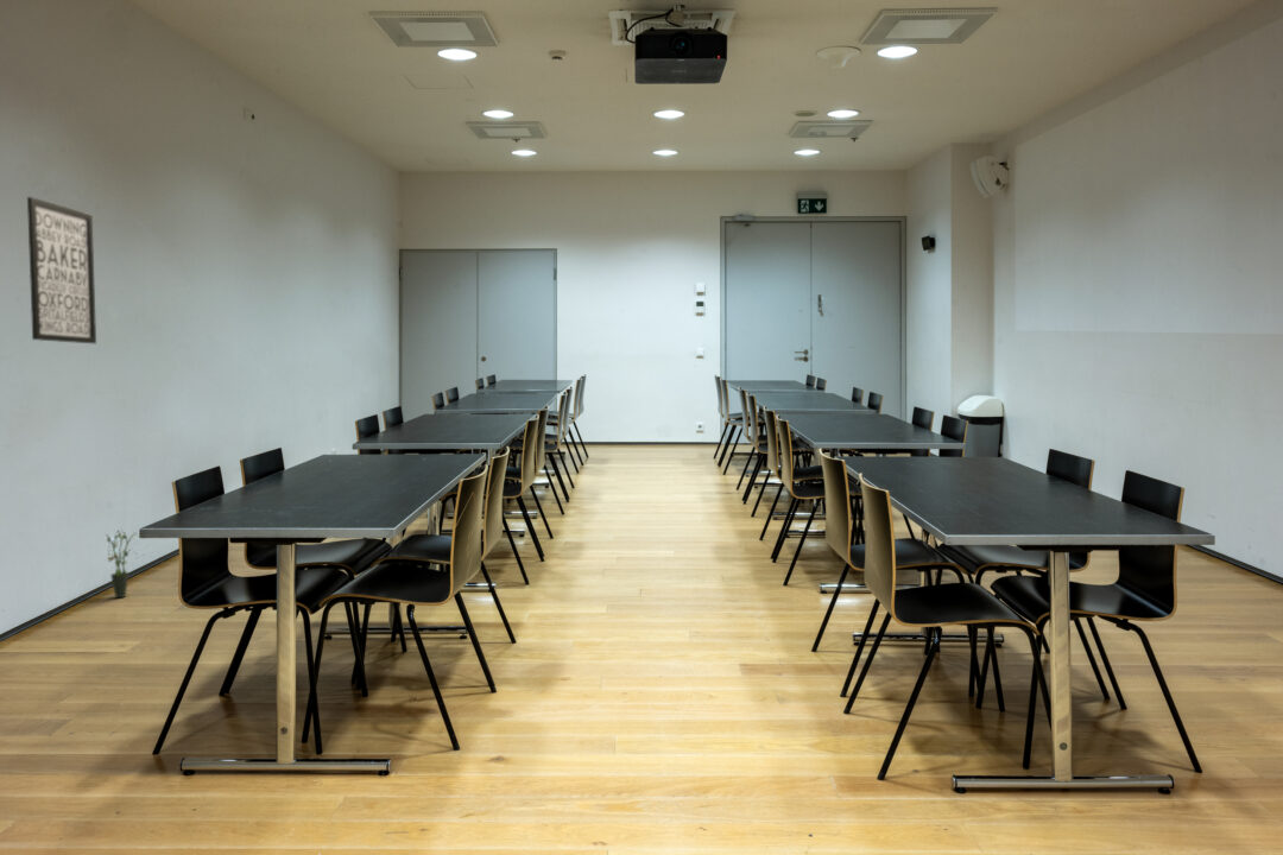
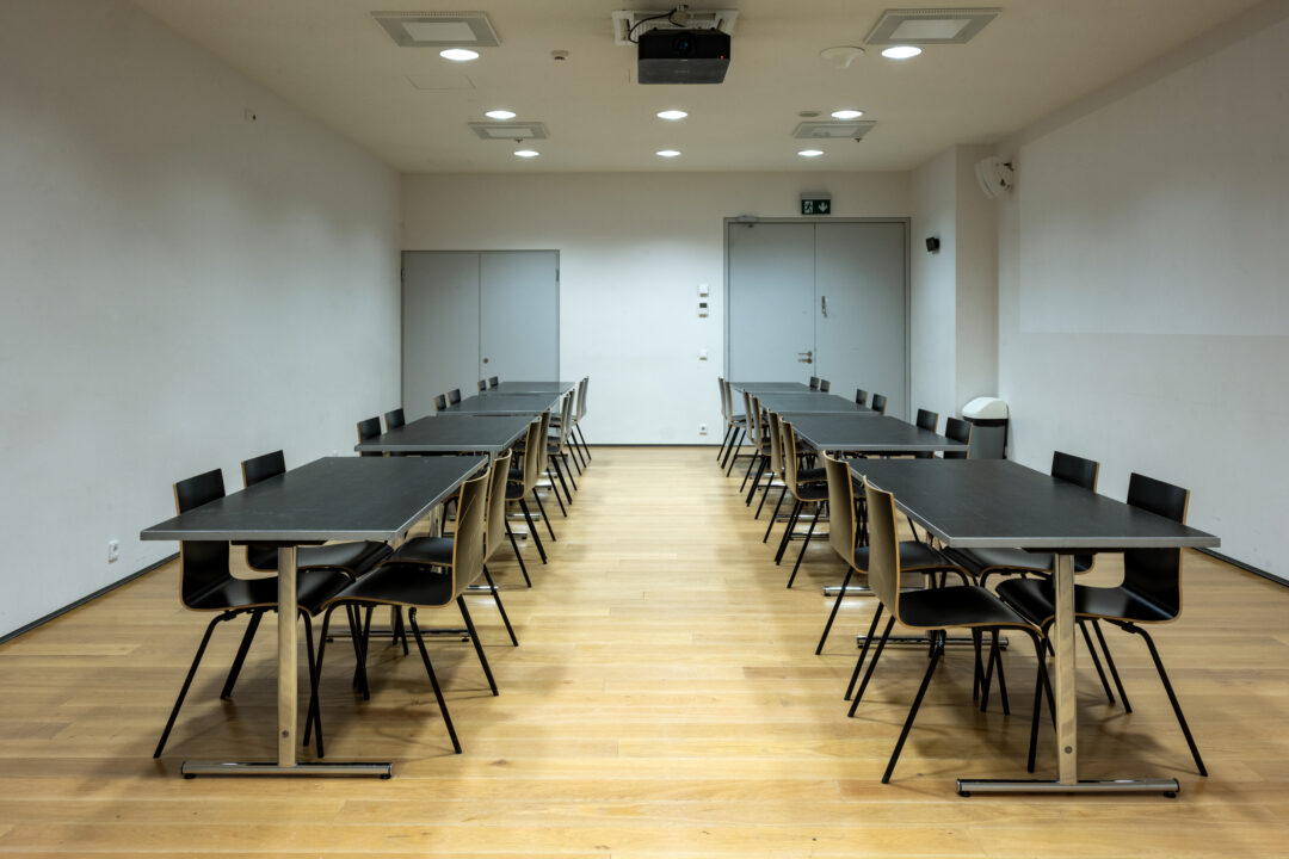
- wall art (63, 274)
- potted plant (122, 563)
